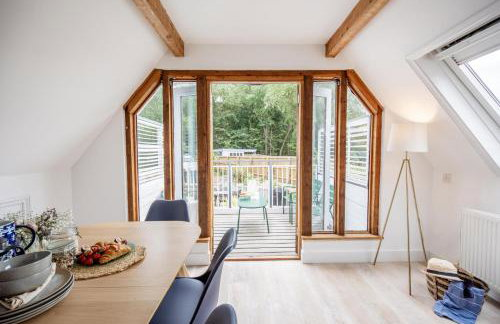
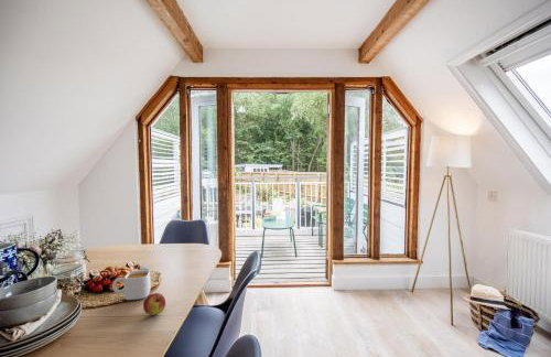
+ mug (131, 285)
+ apple (154, 303)
